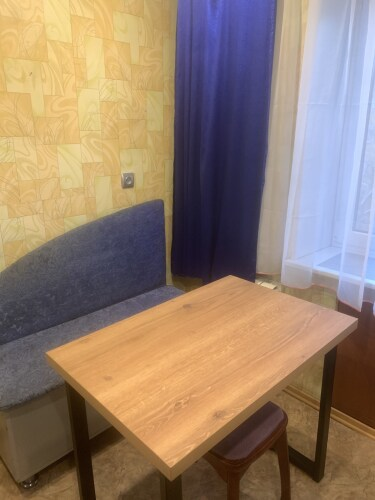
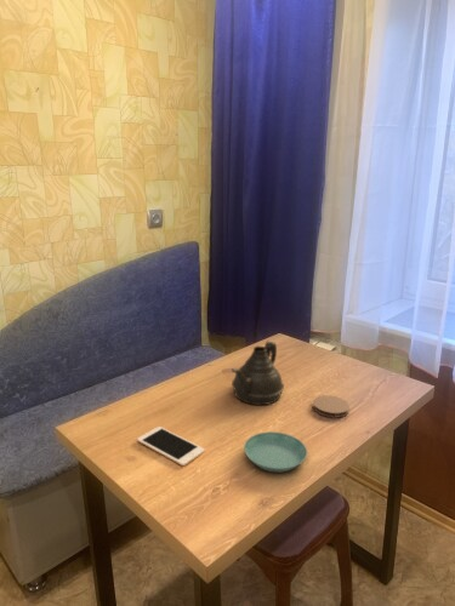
+ teapot (252, 375)
+ saucer (274, 453)
+ cell phone (170, 445)
+ coaster (330, 406)
